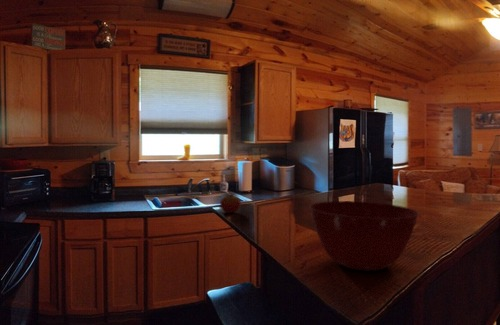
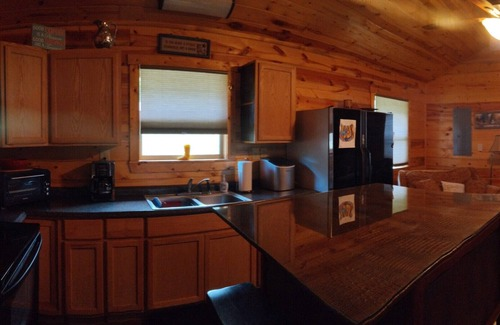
- mixing bowl (360, 234)
- fruit (230, 201)
